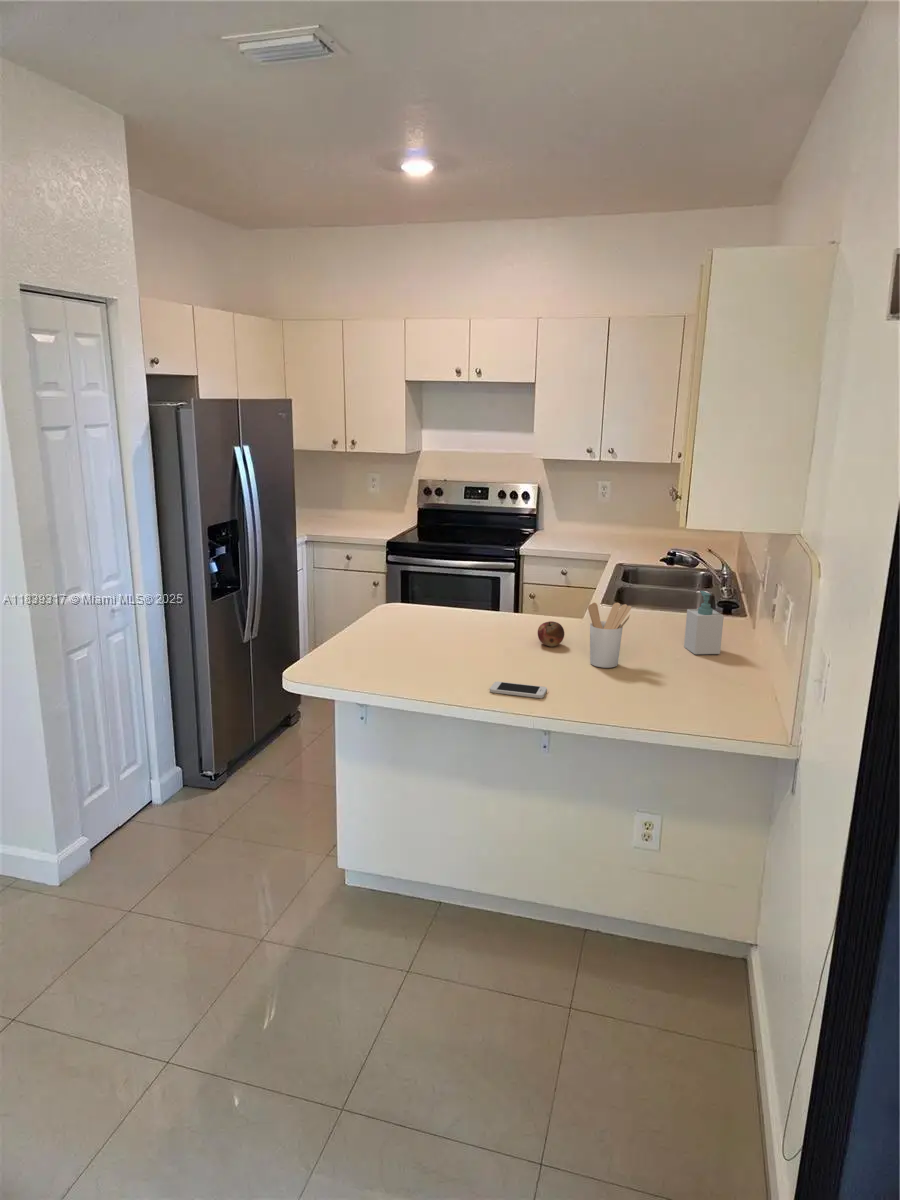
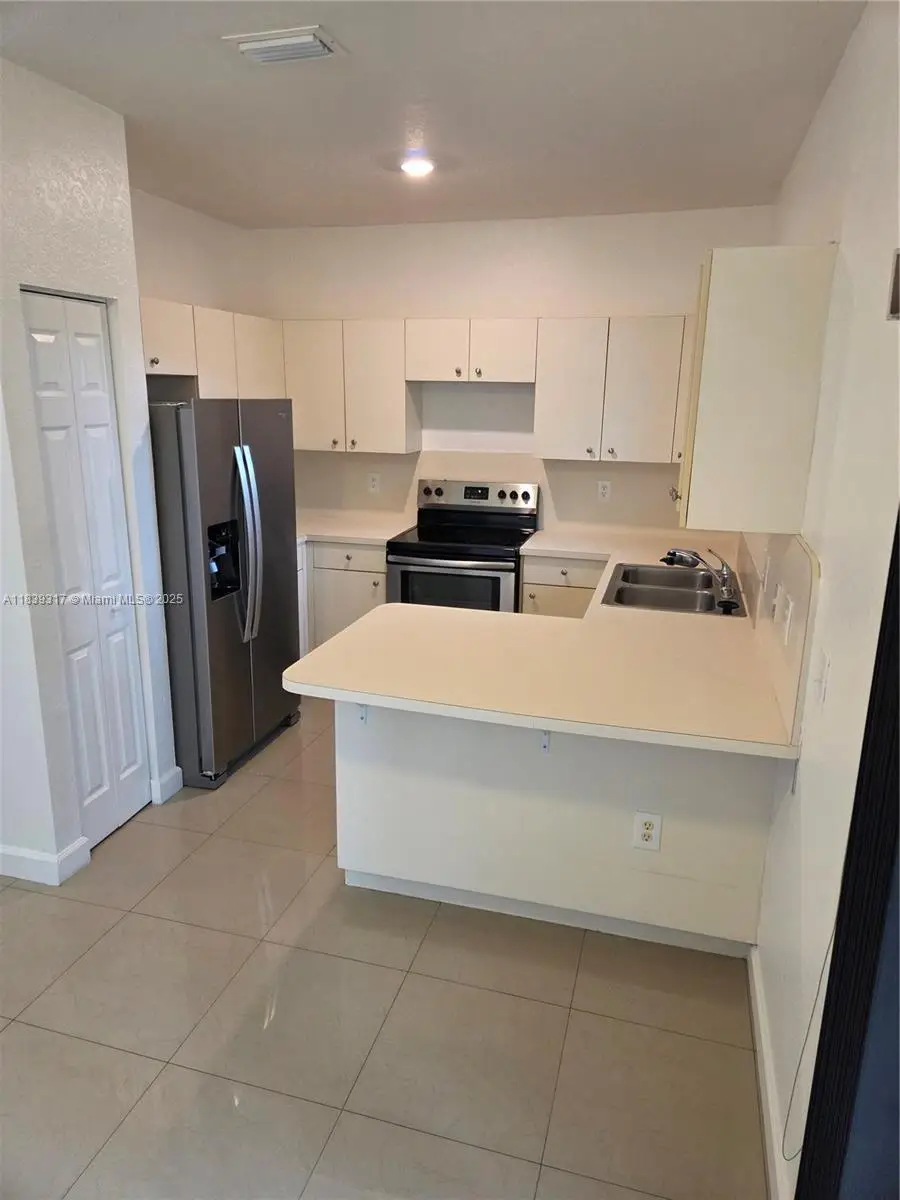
- utensil holder (610, 633)
- fruit (551, 633)
- smartphone (518, 689)
- soap bottle (704, 622)
